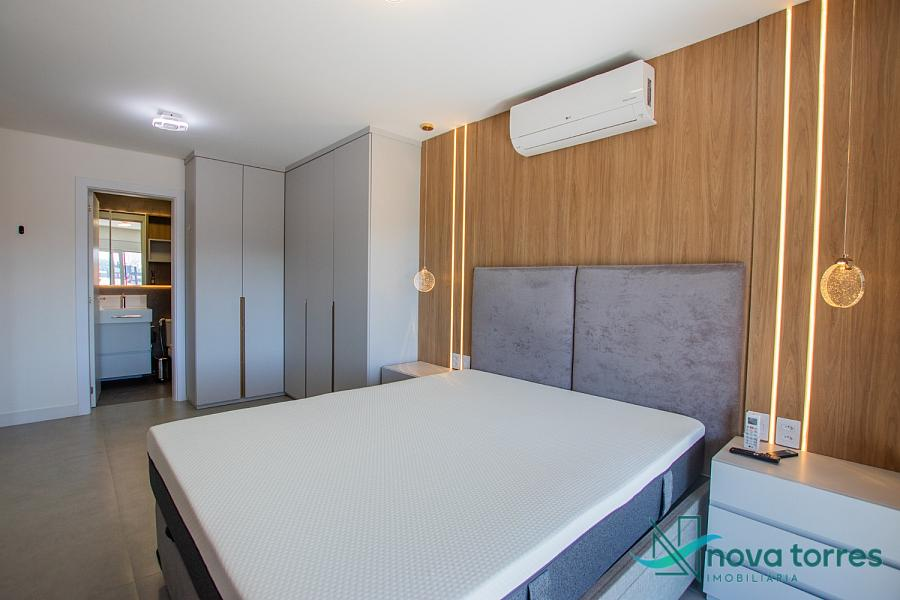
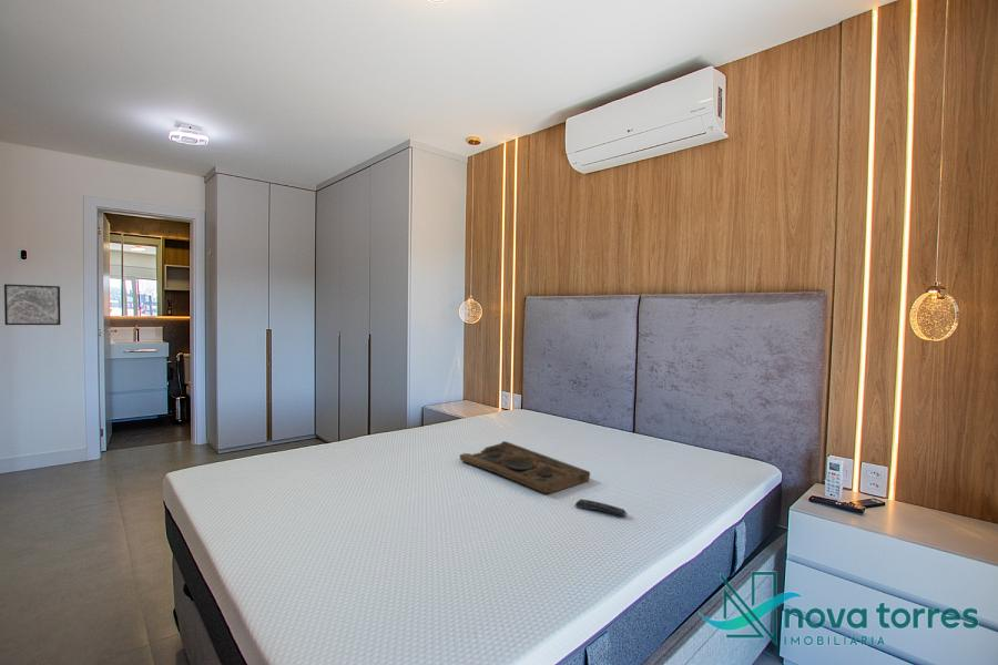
+ decorative tray (521, 464)
+ remote control (601, 507)
+ wall art (32, 305)
